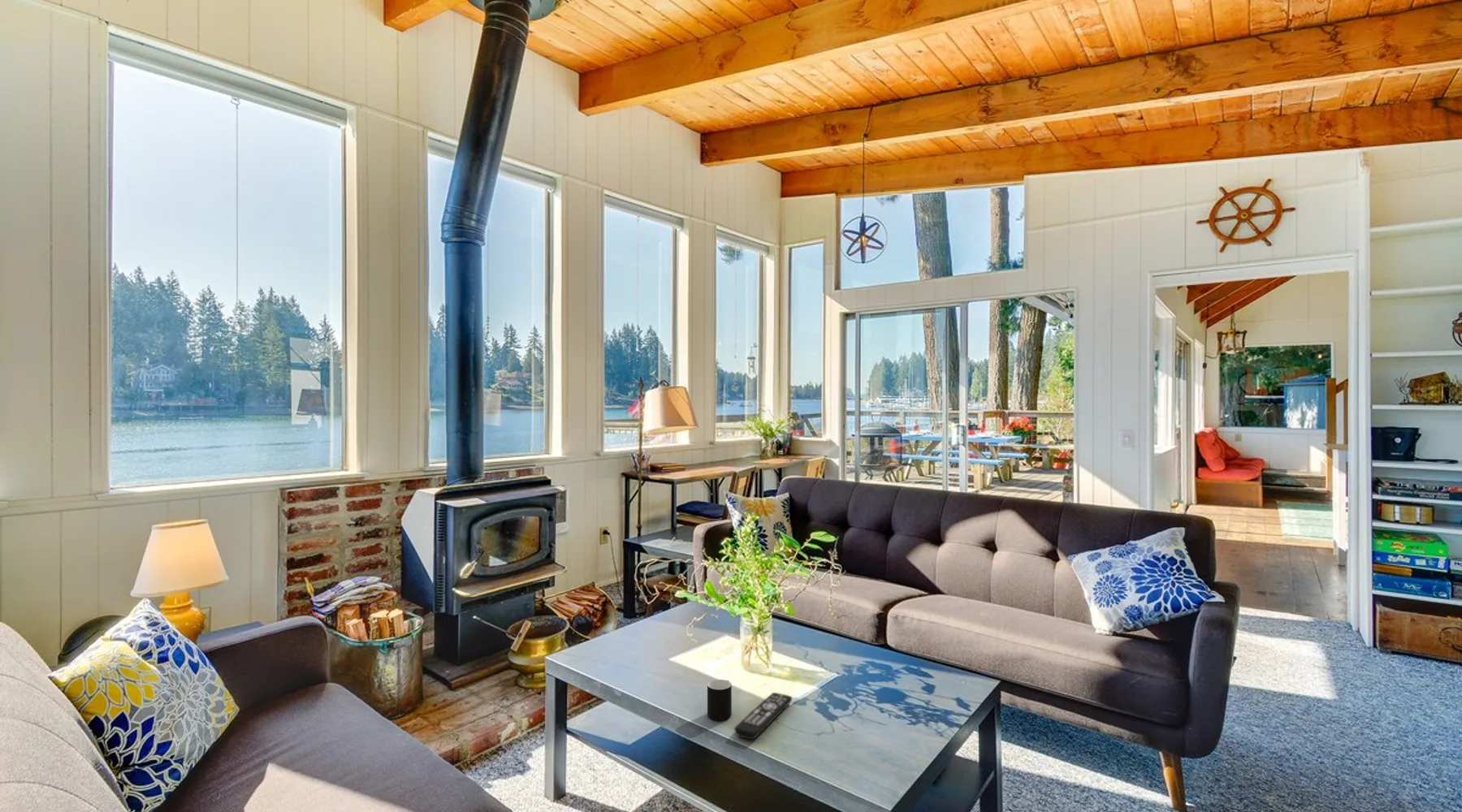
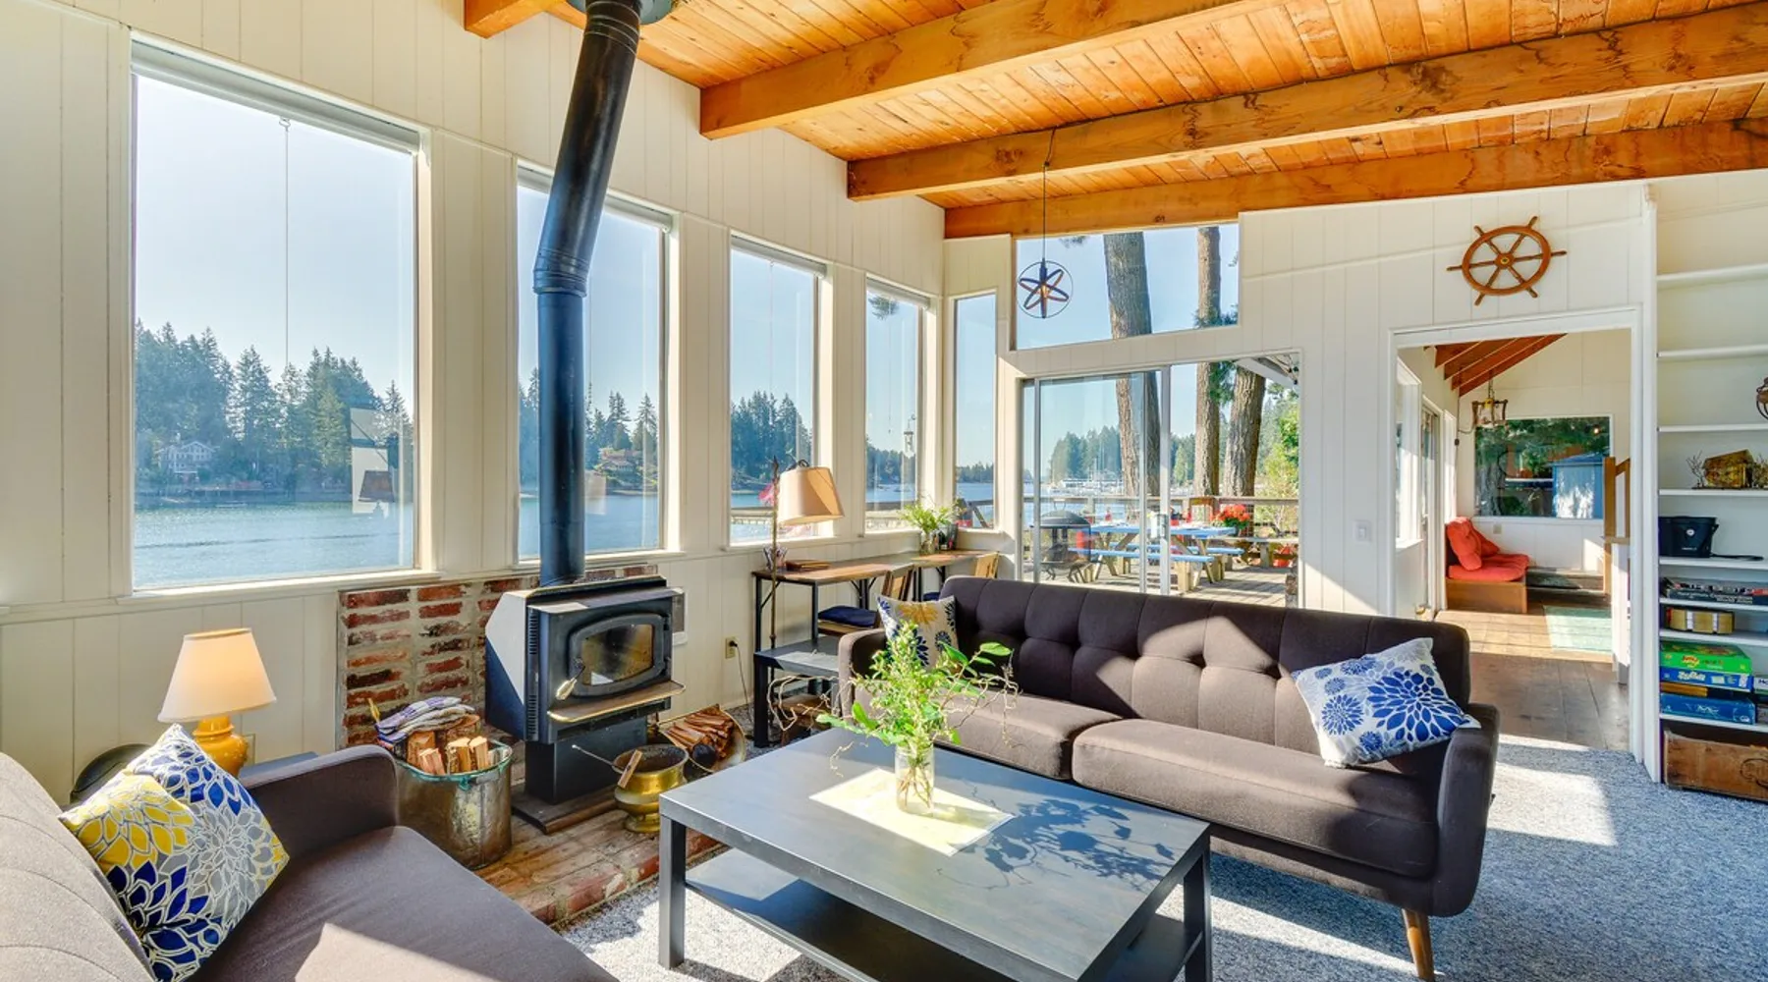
- cup (722, 697)
- remote control (764, 715)
